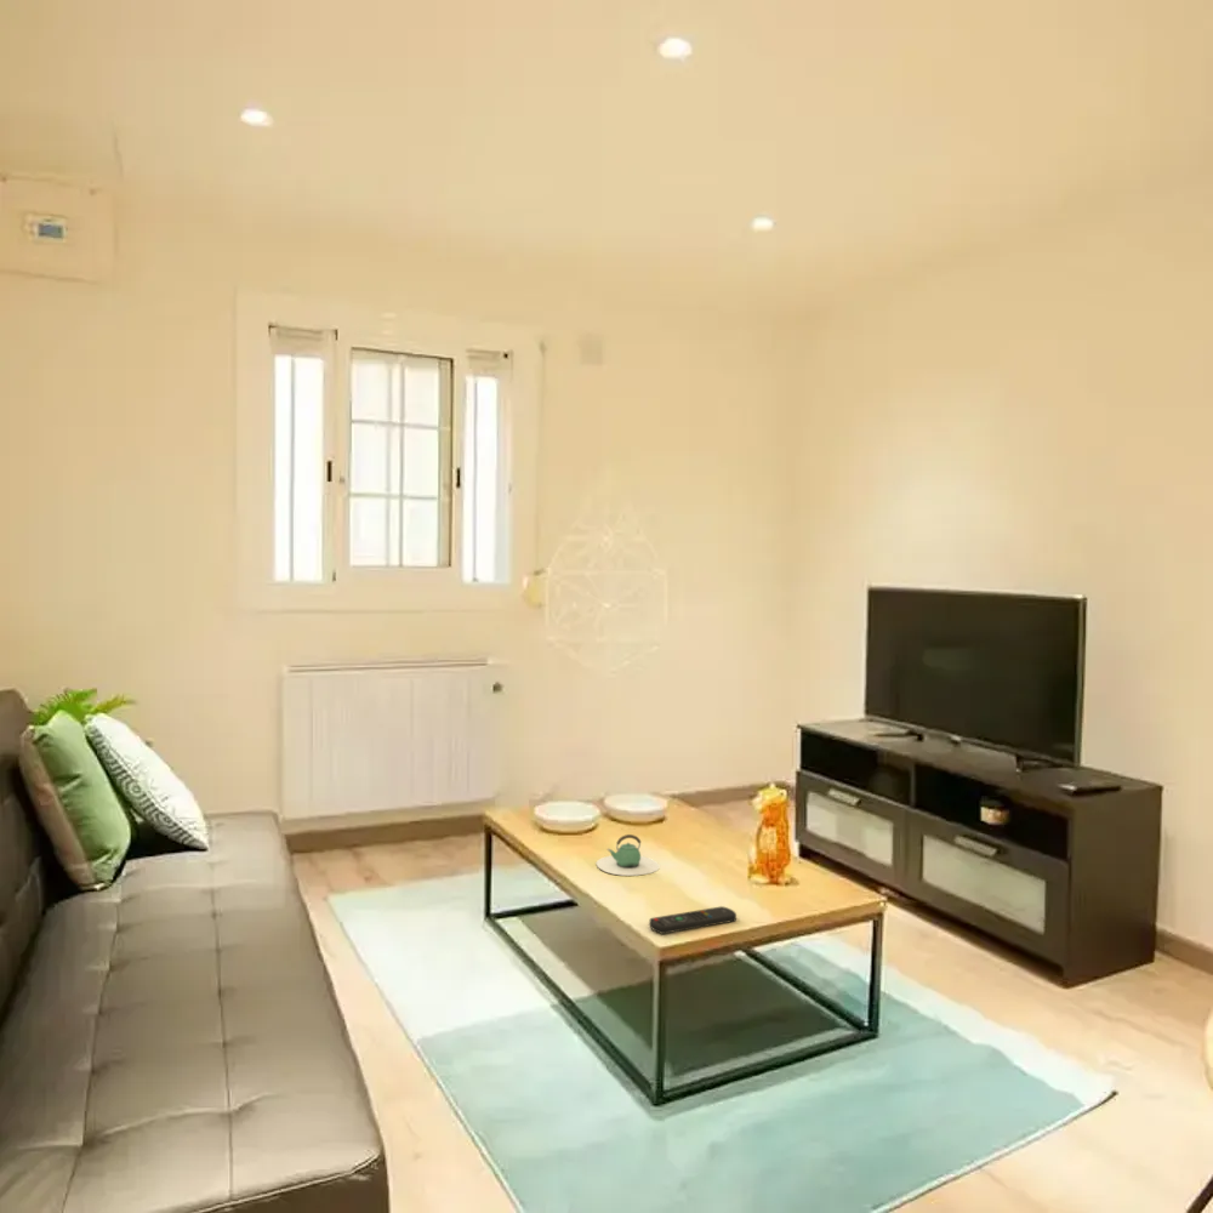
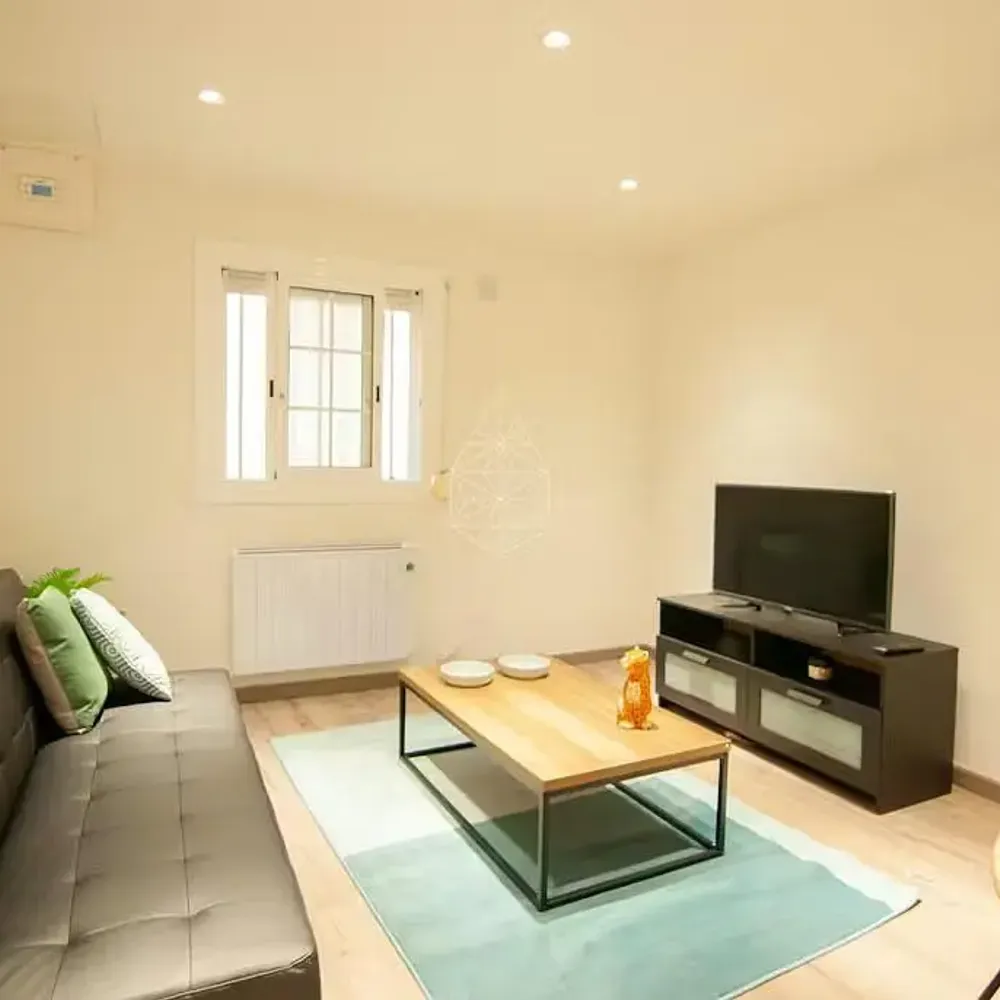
- remote control (693, 918)
- teapot (627, 849)
